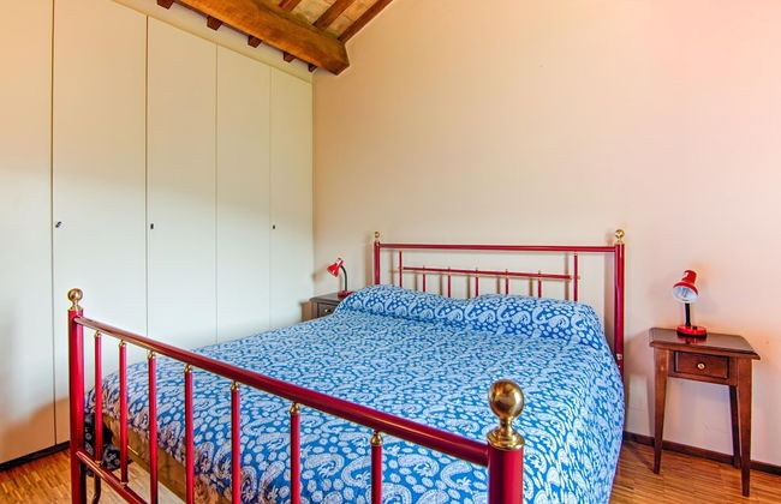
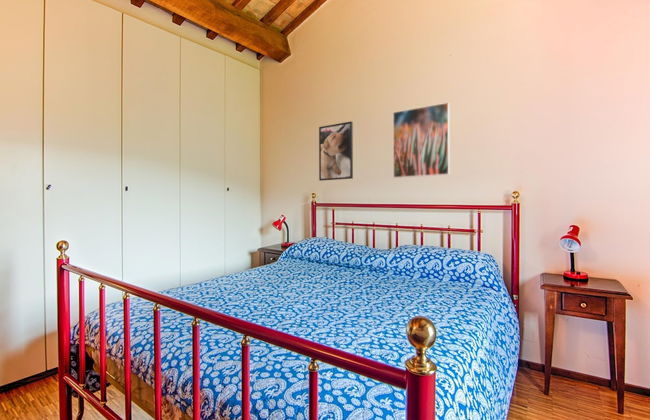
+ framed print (335, 152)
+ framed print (420, 142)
